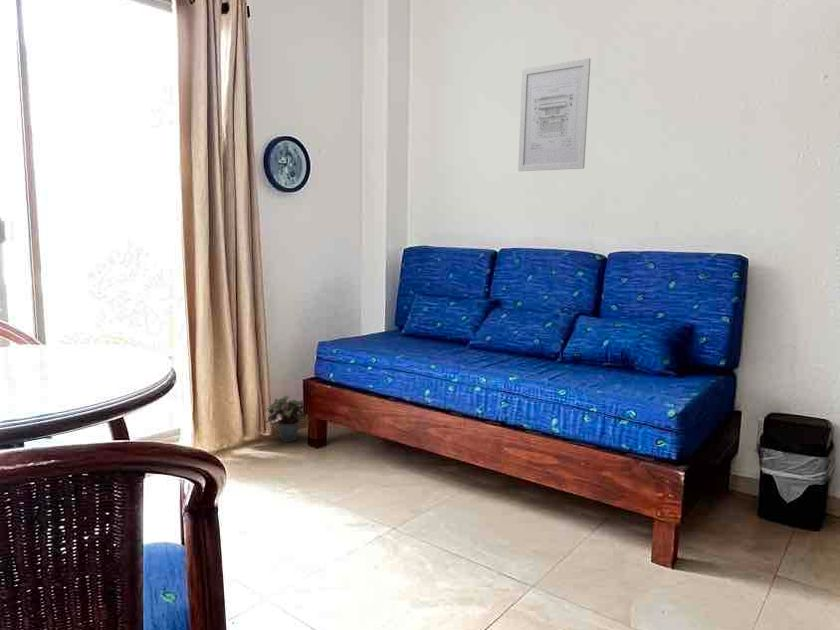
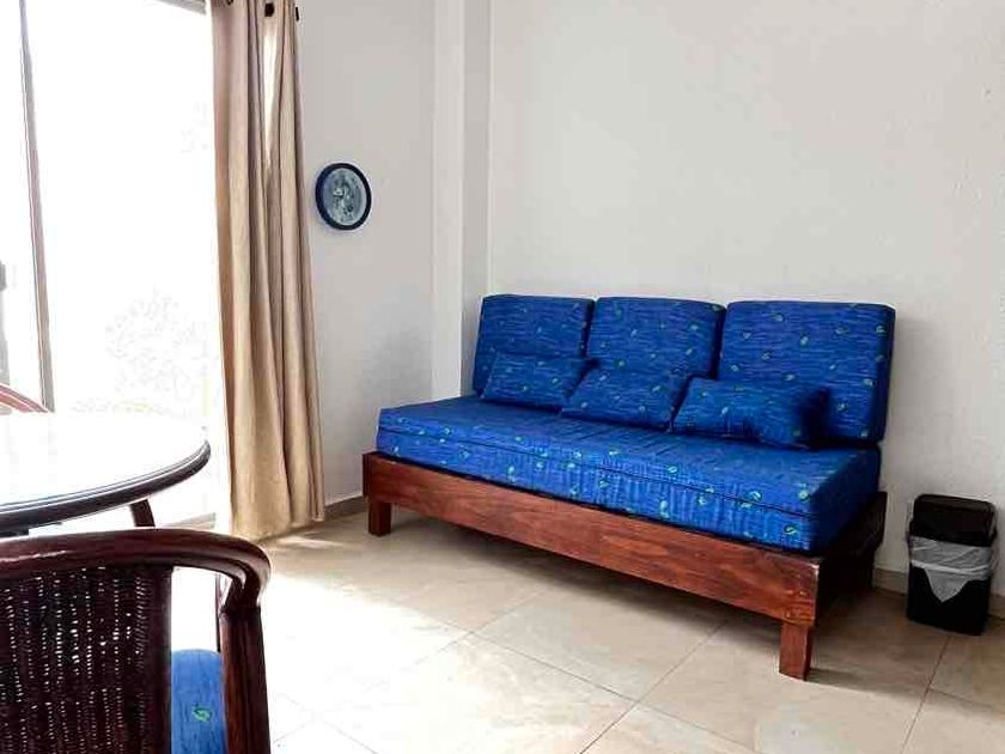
- wall art (552, 117)
- potted plant (287, 419)
